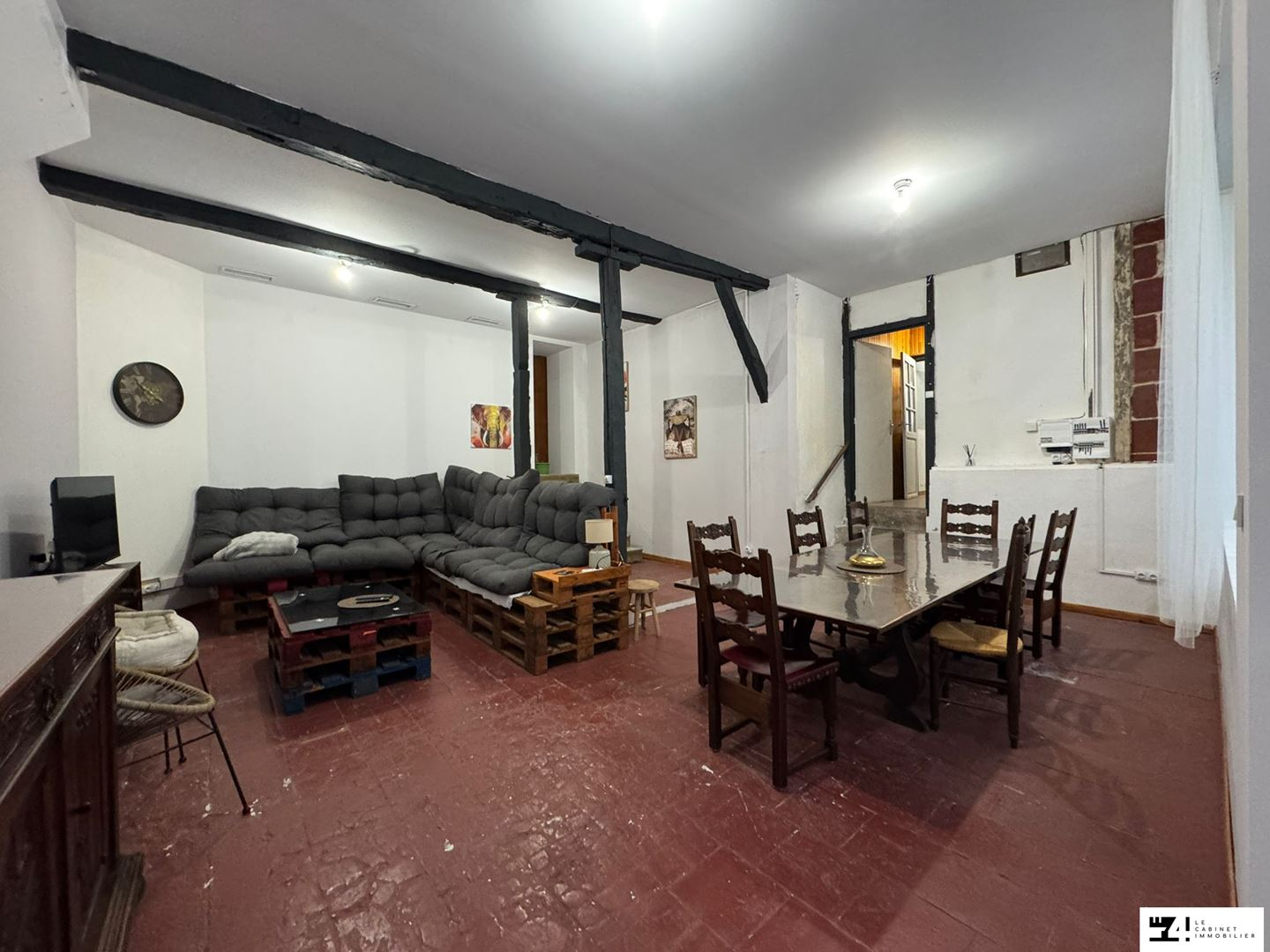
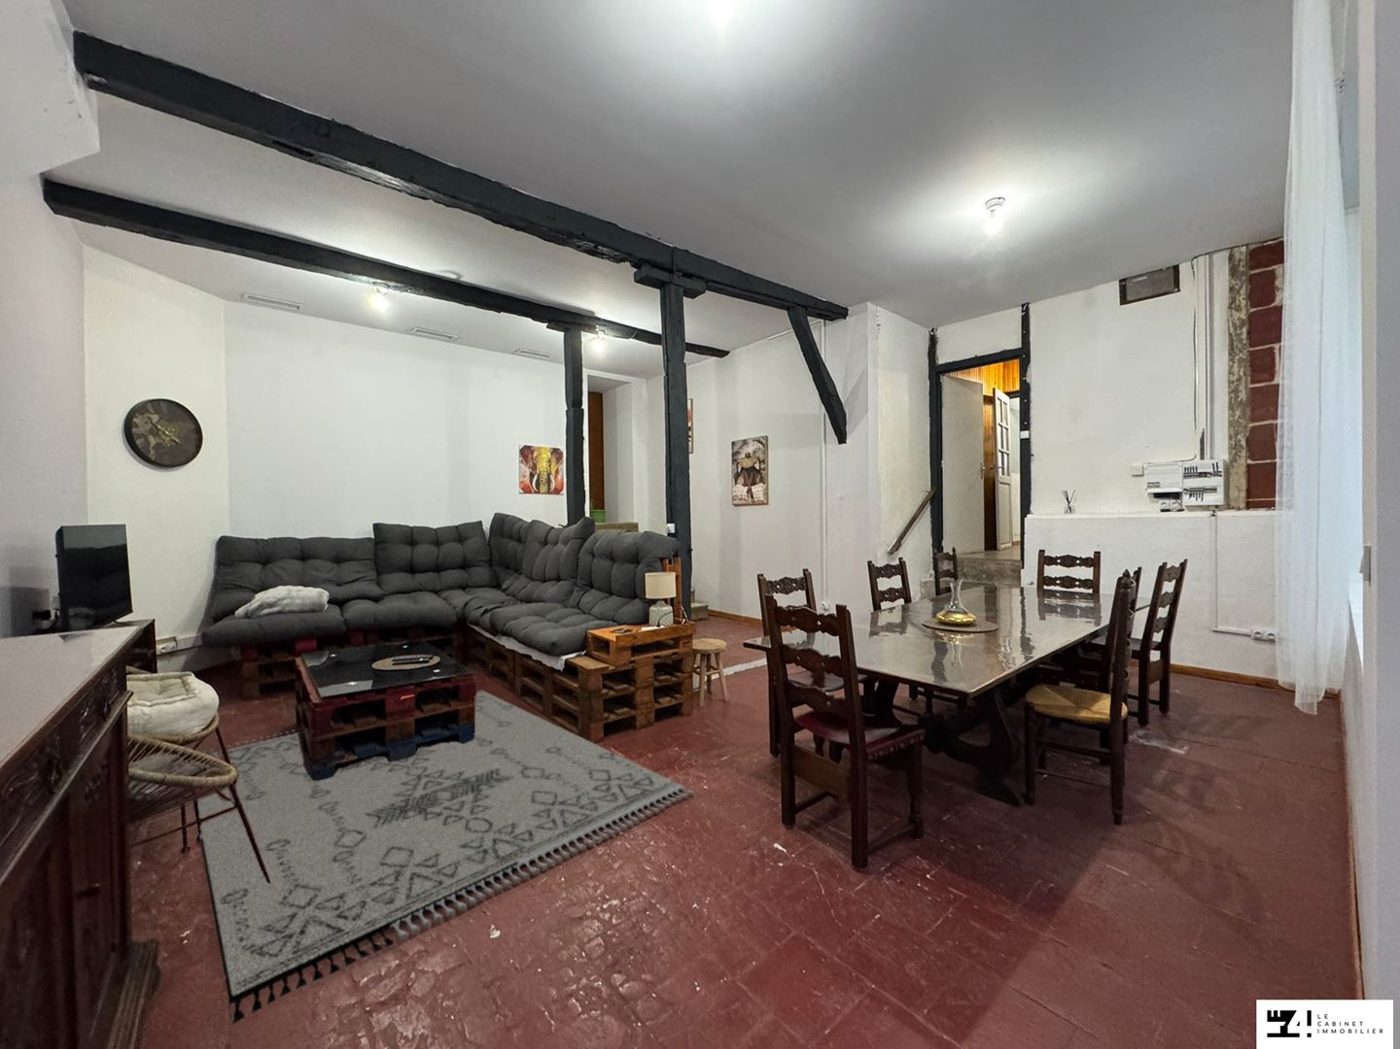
+ rug (416, 772)
